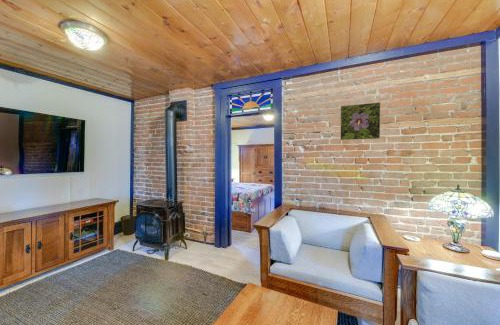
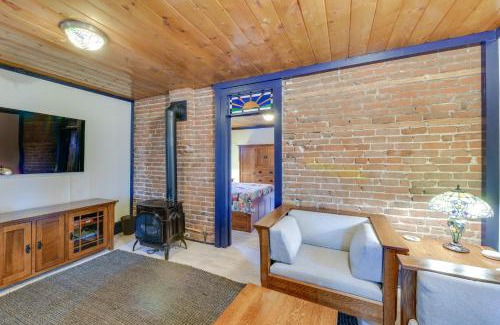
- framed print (359, 122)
